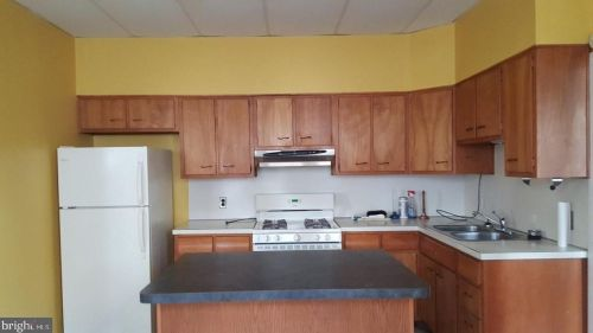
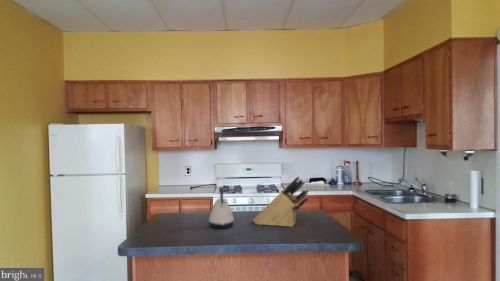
+ kettle (221, 206)
+ knife block (281, 200)
